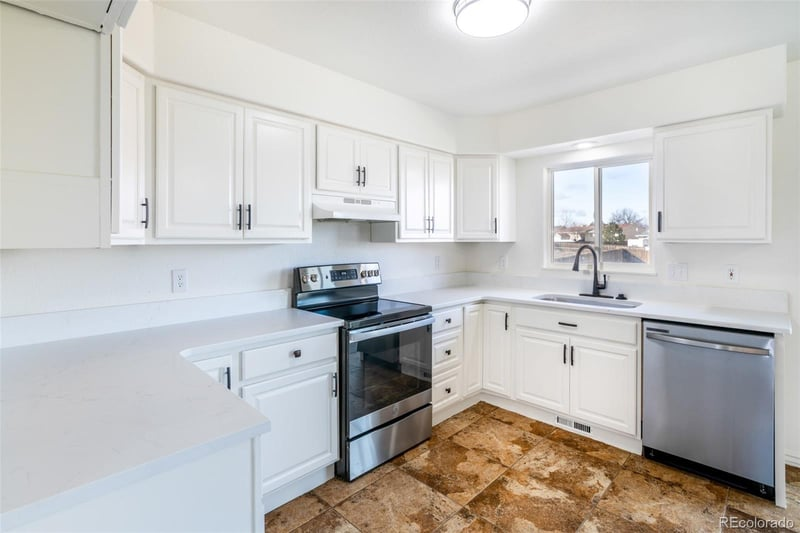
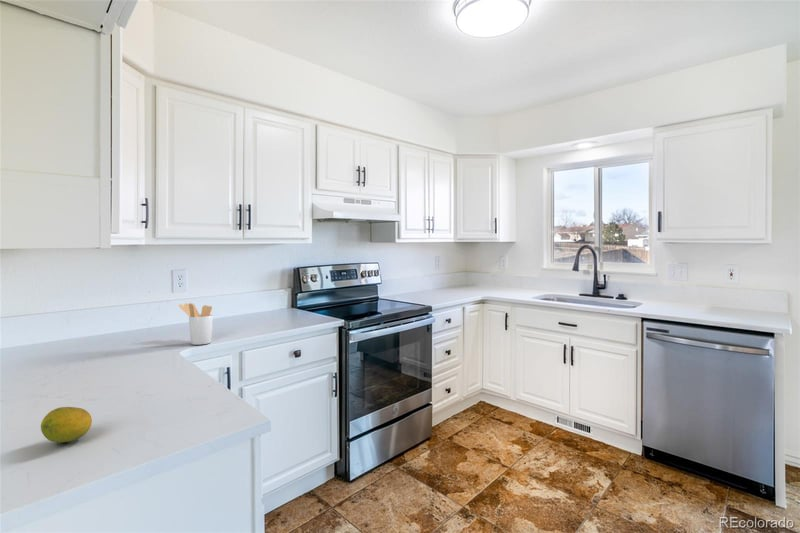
+ fruit (67, 423)
+ utensil holder (196, 322)
